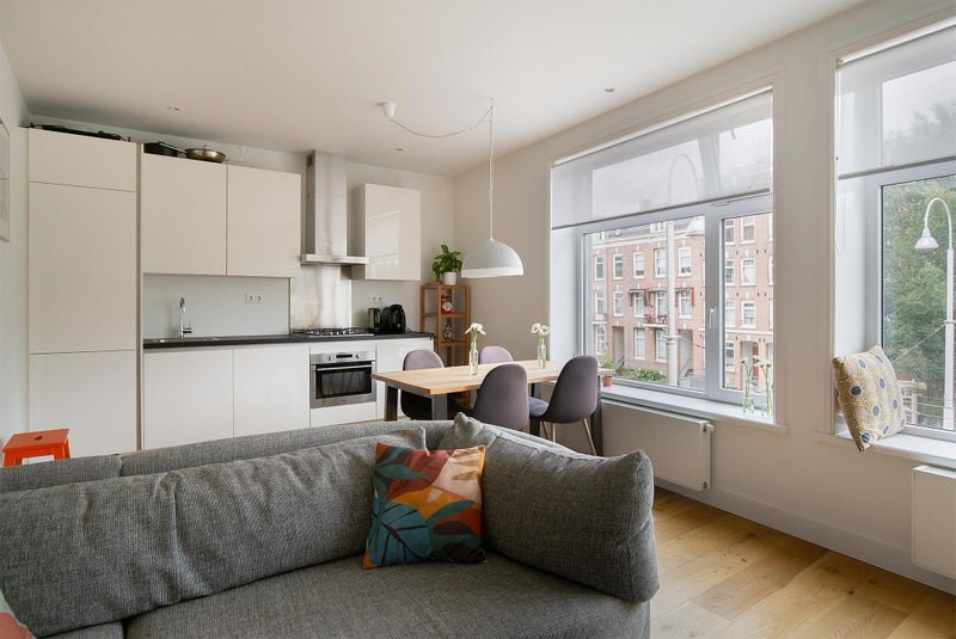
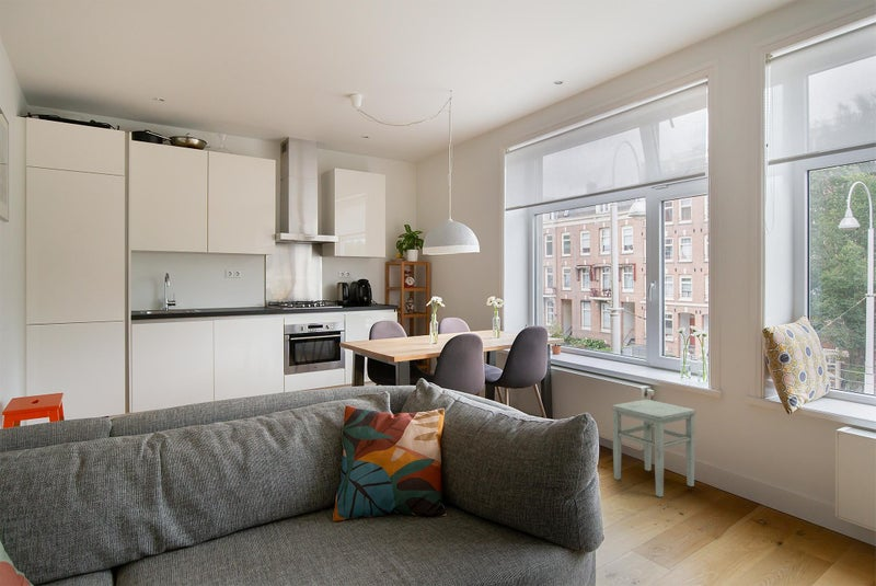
+ stool (653, 444)
